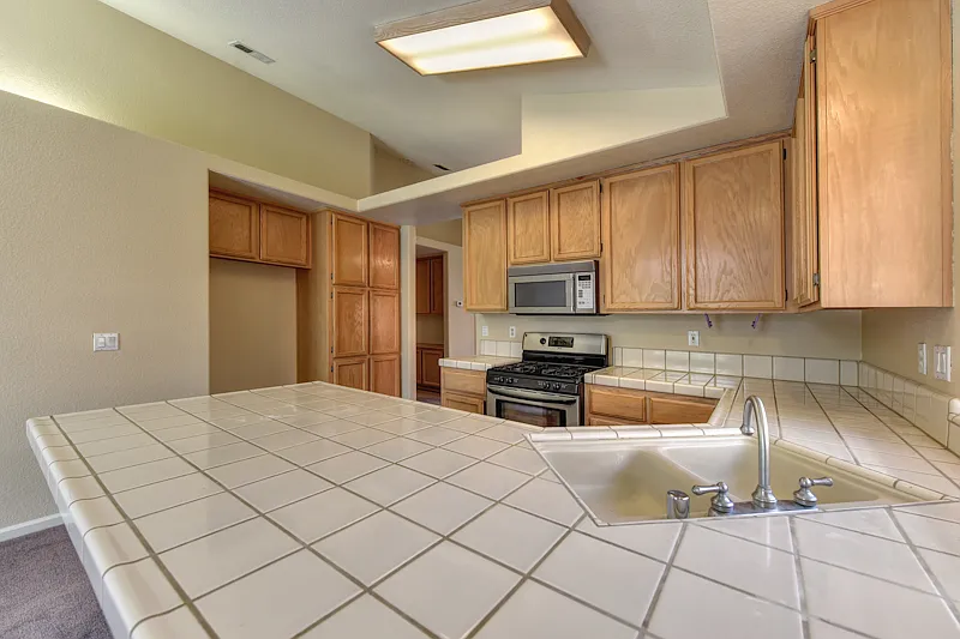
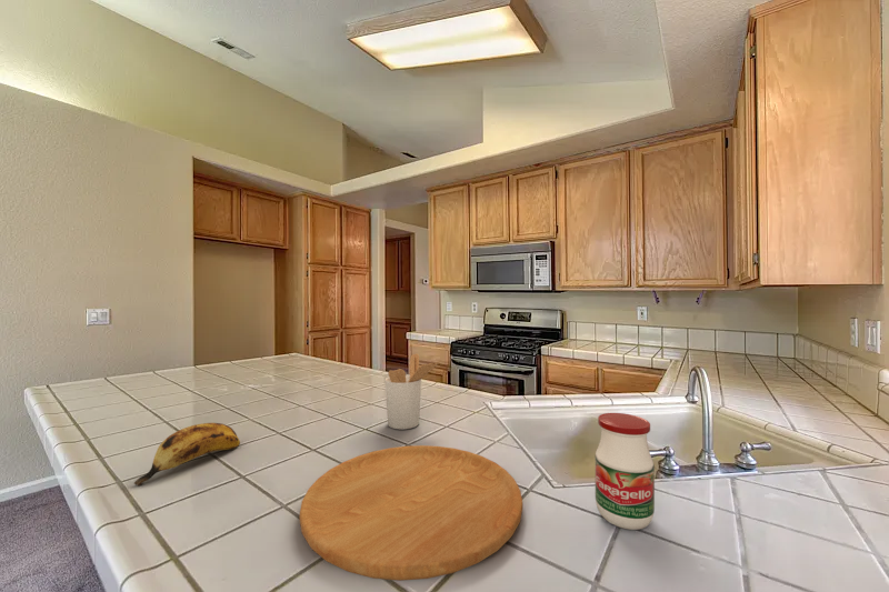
+ utensil holder (411, 391)
+ jar (623, 469)
+ cutting board (413, 495)
+ banana (196, 444)
